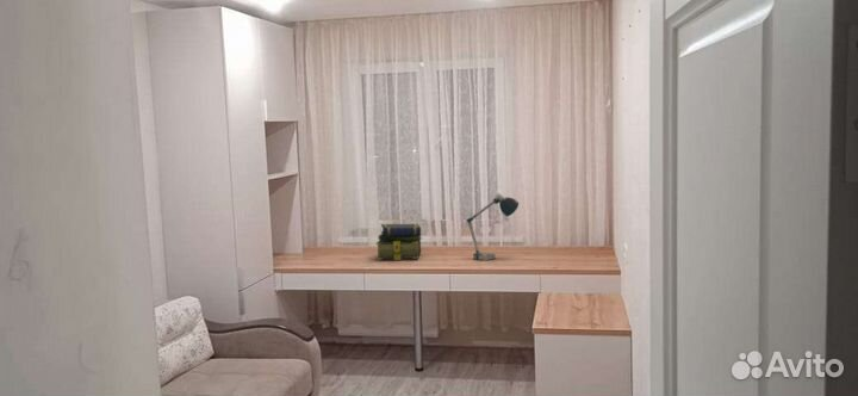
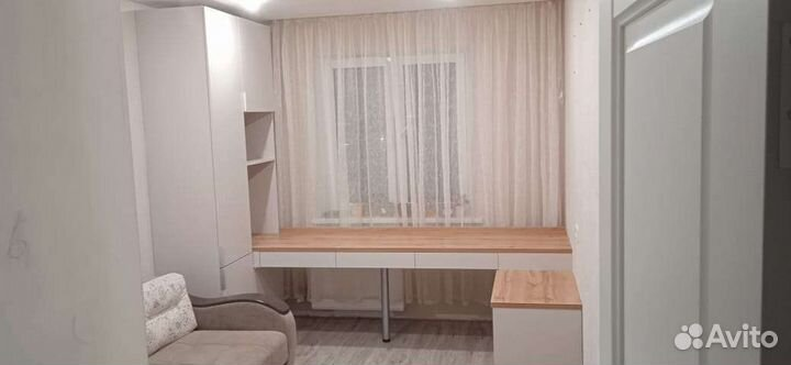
- desk lamp (503, 214)
- stack of books (399, 240)
